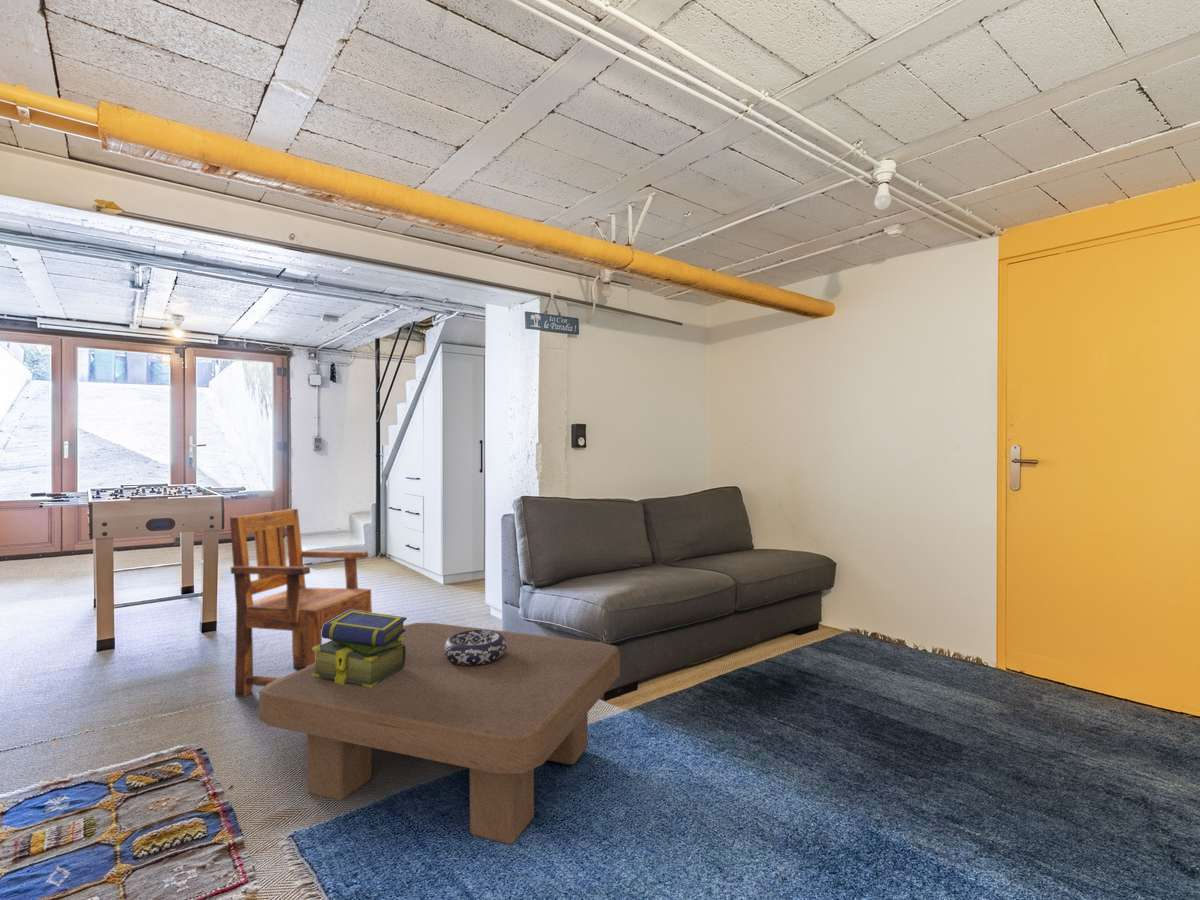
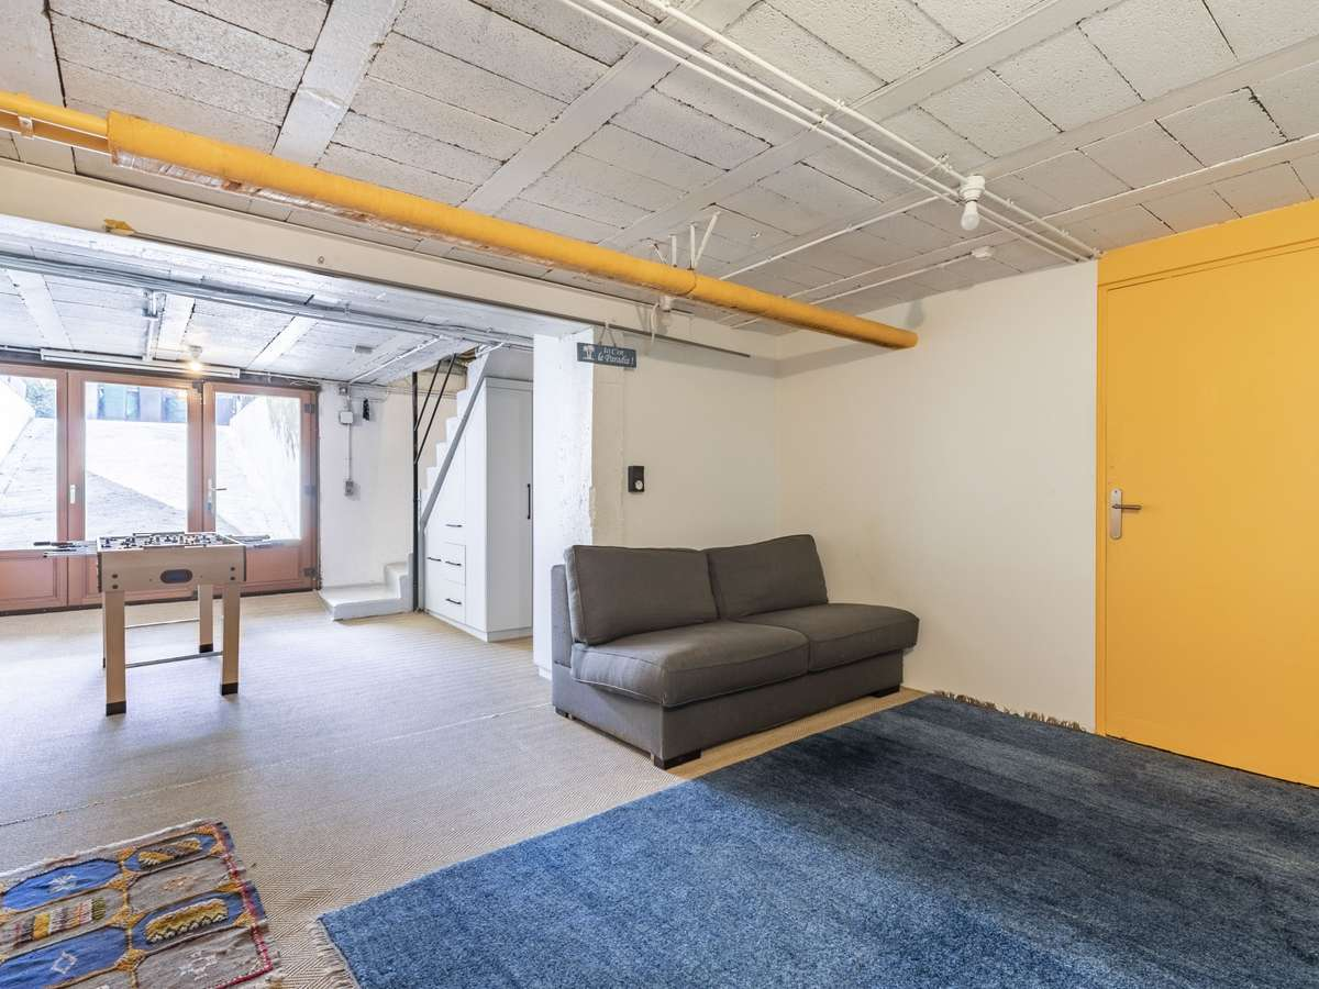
- coffee table (456, 717)
- armchair (303, 598)
- decorative bowl (475, 646)
- stack of books (364, 644)
